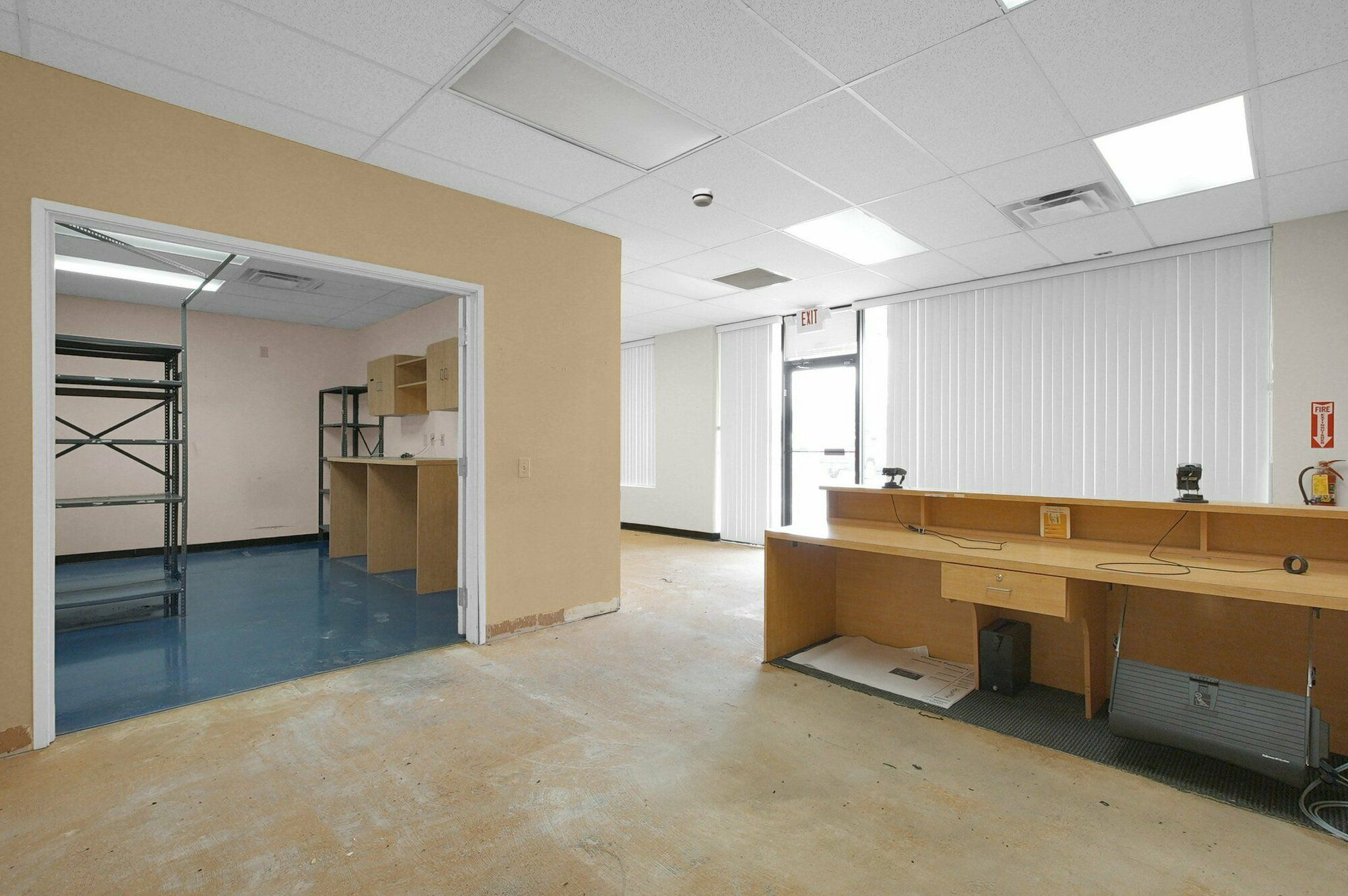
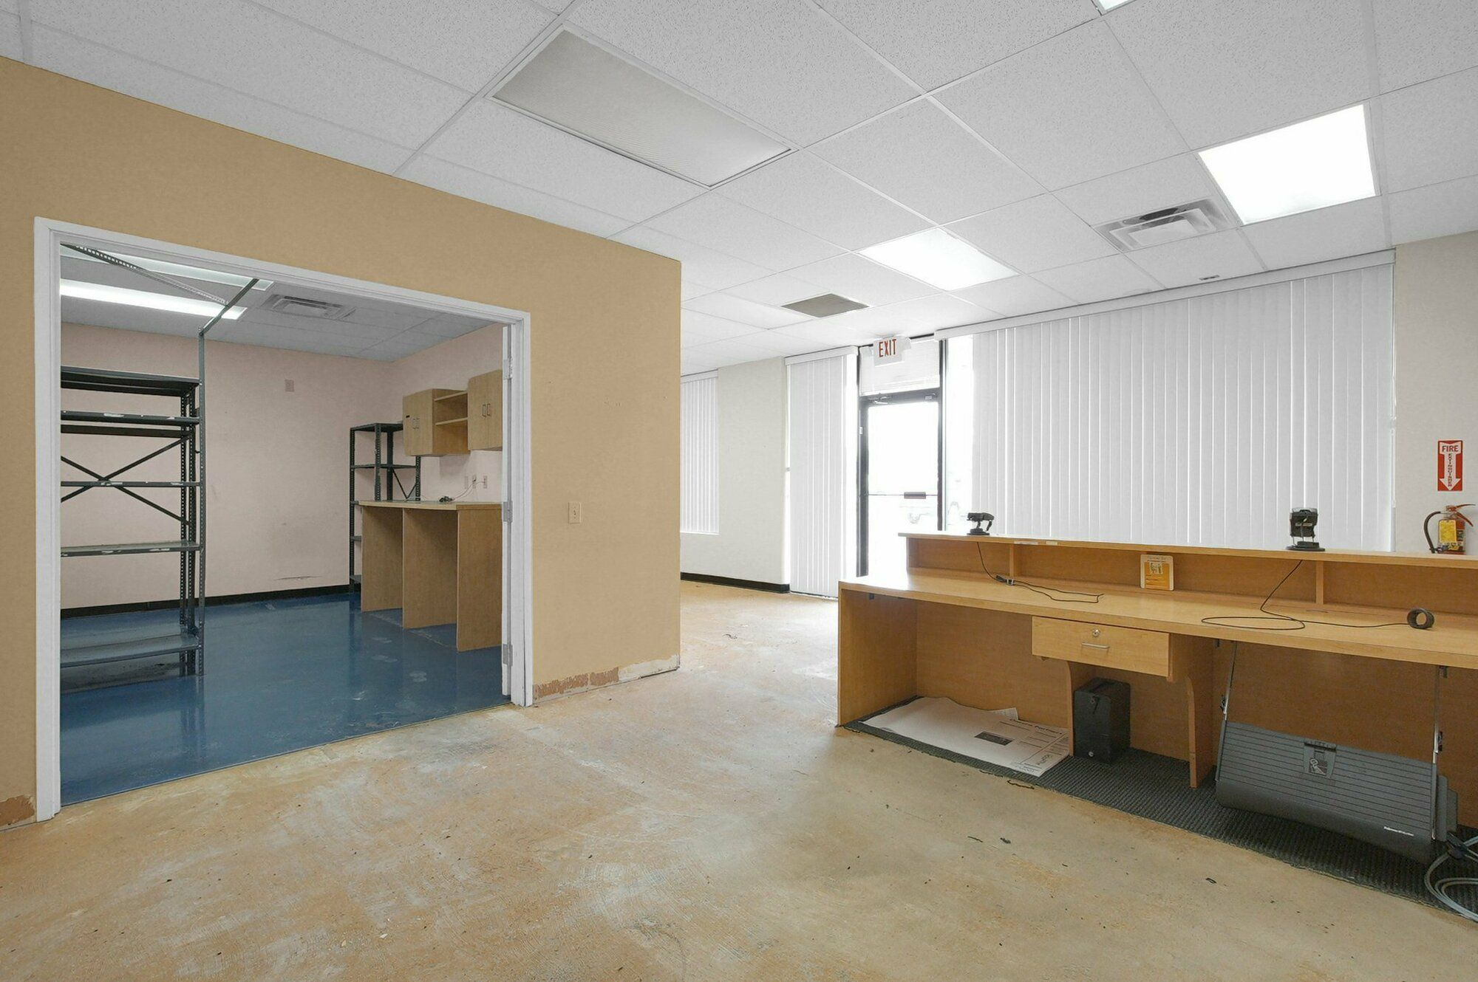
- smoke detector (702, 197)
